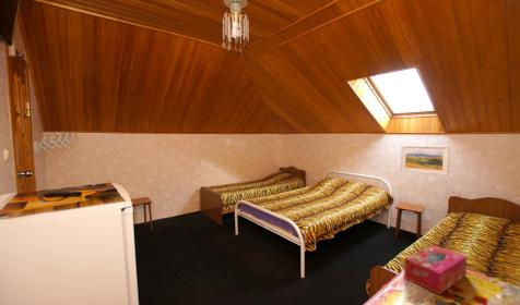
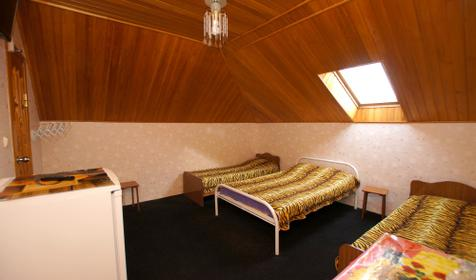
- tissue box (435, 267)
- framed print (423, 159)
